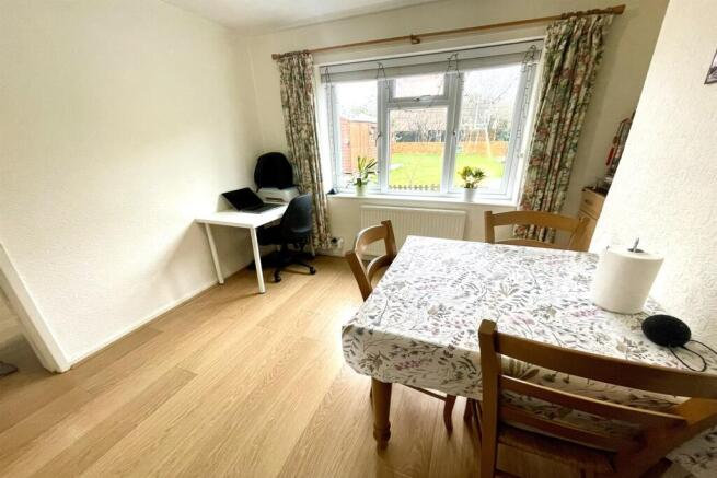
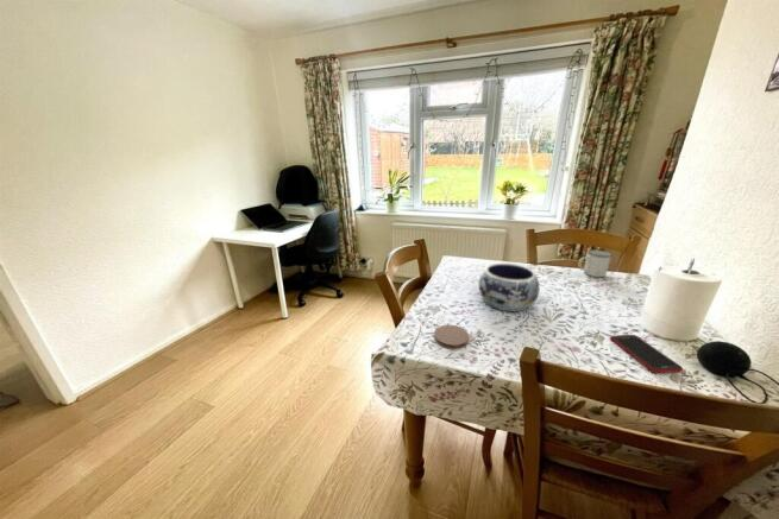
+ cell phone (643, 352)
+ decorative bowl (508, 286)
+ mug (592, 262)
+ coaster (451, 336)
